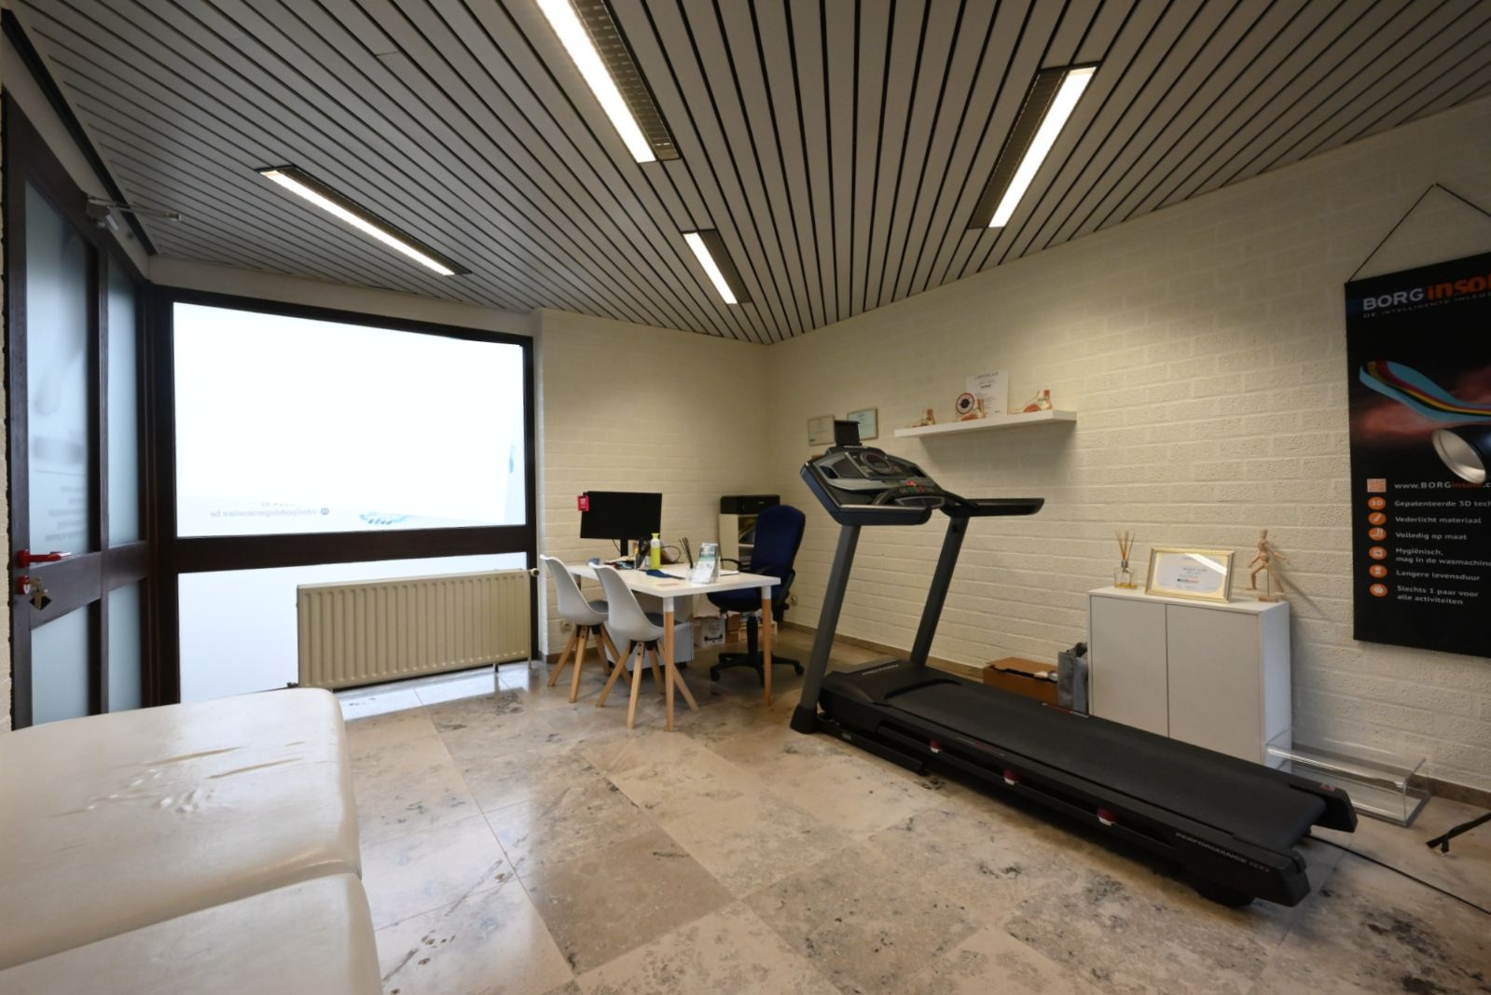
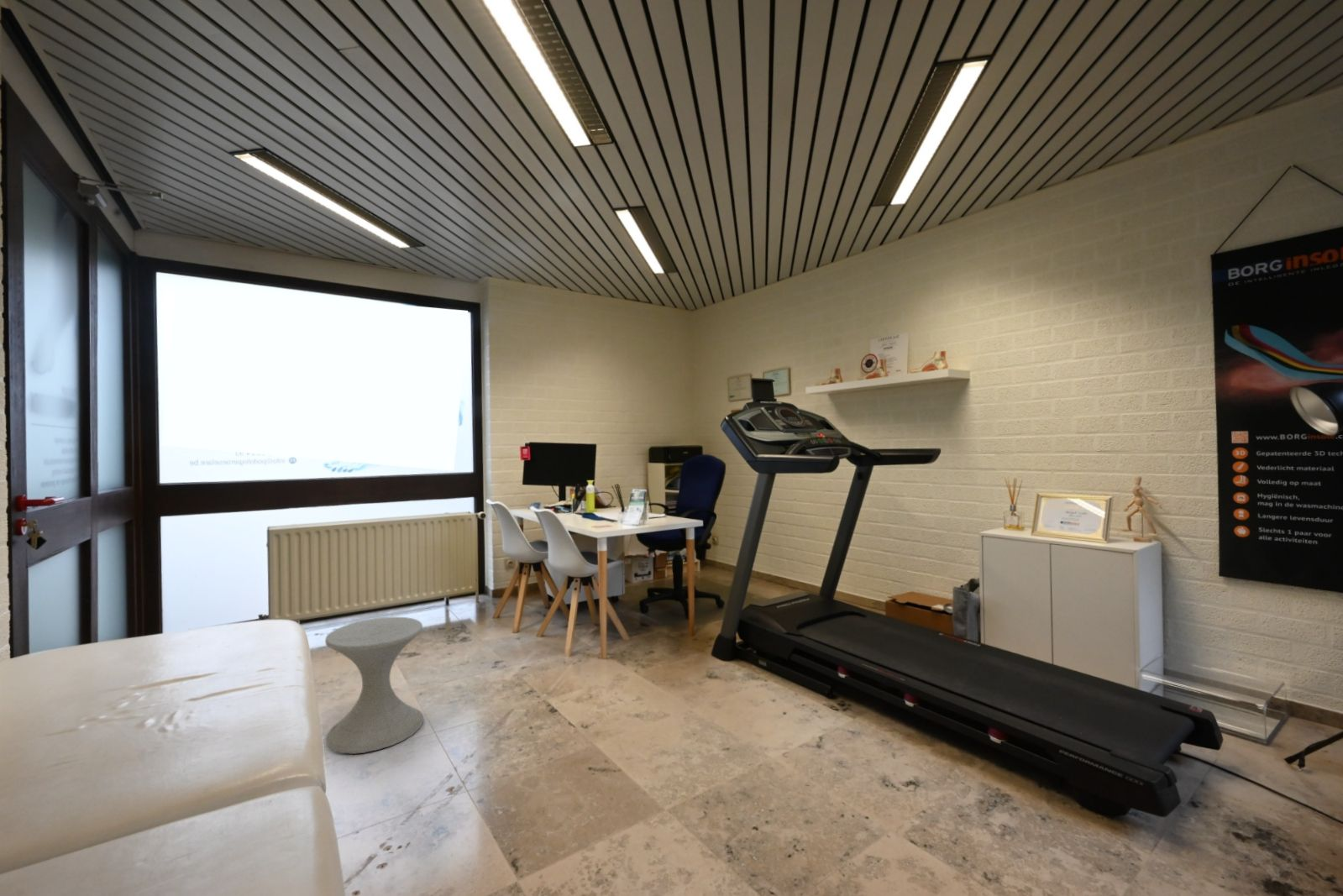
+ side table (375, 679)
